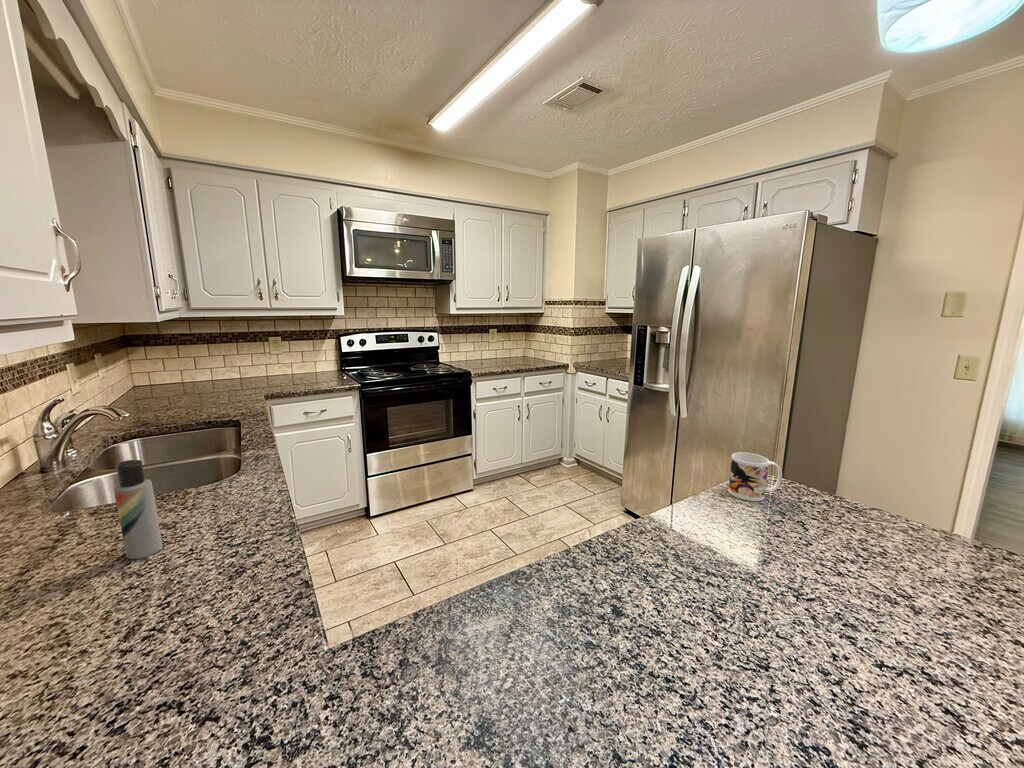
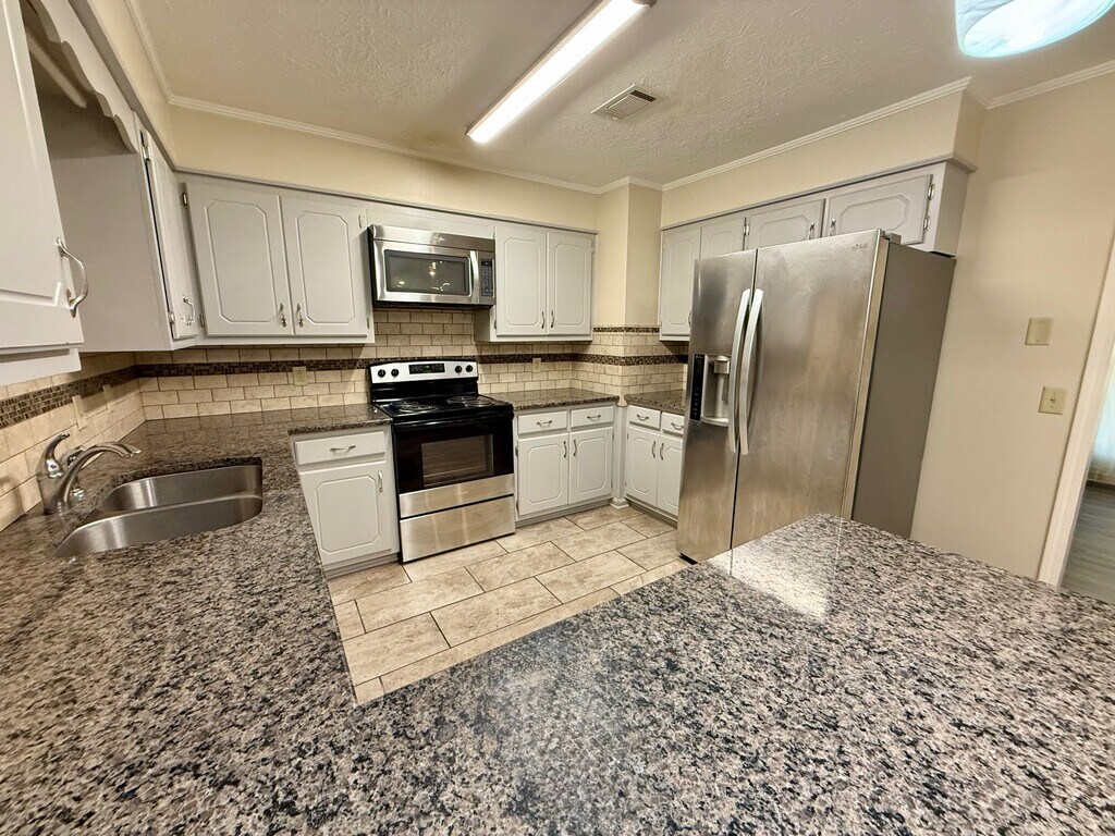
- lotion bottle (137, 507)
- mug (755, 476)
